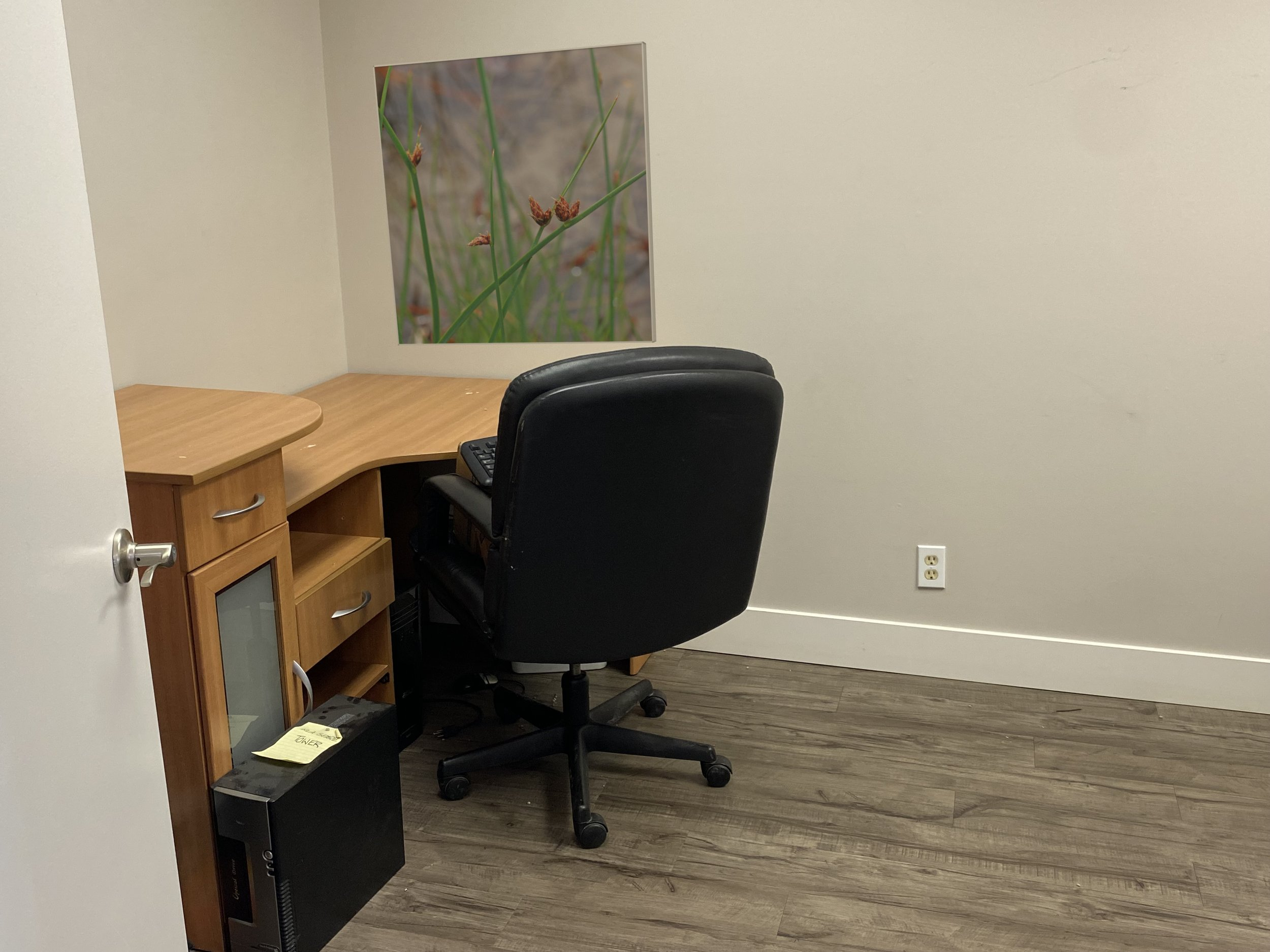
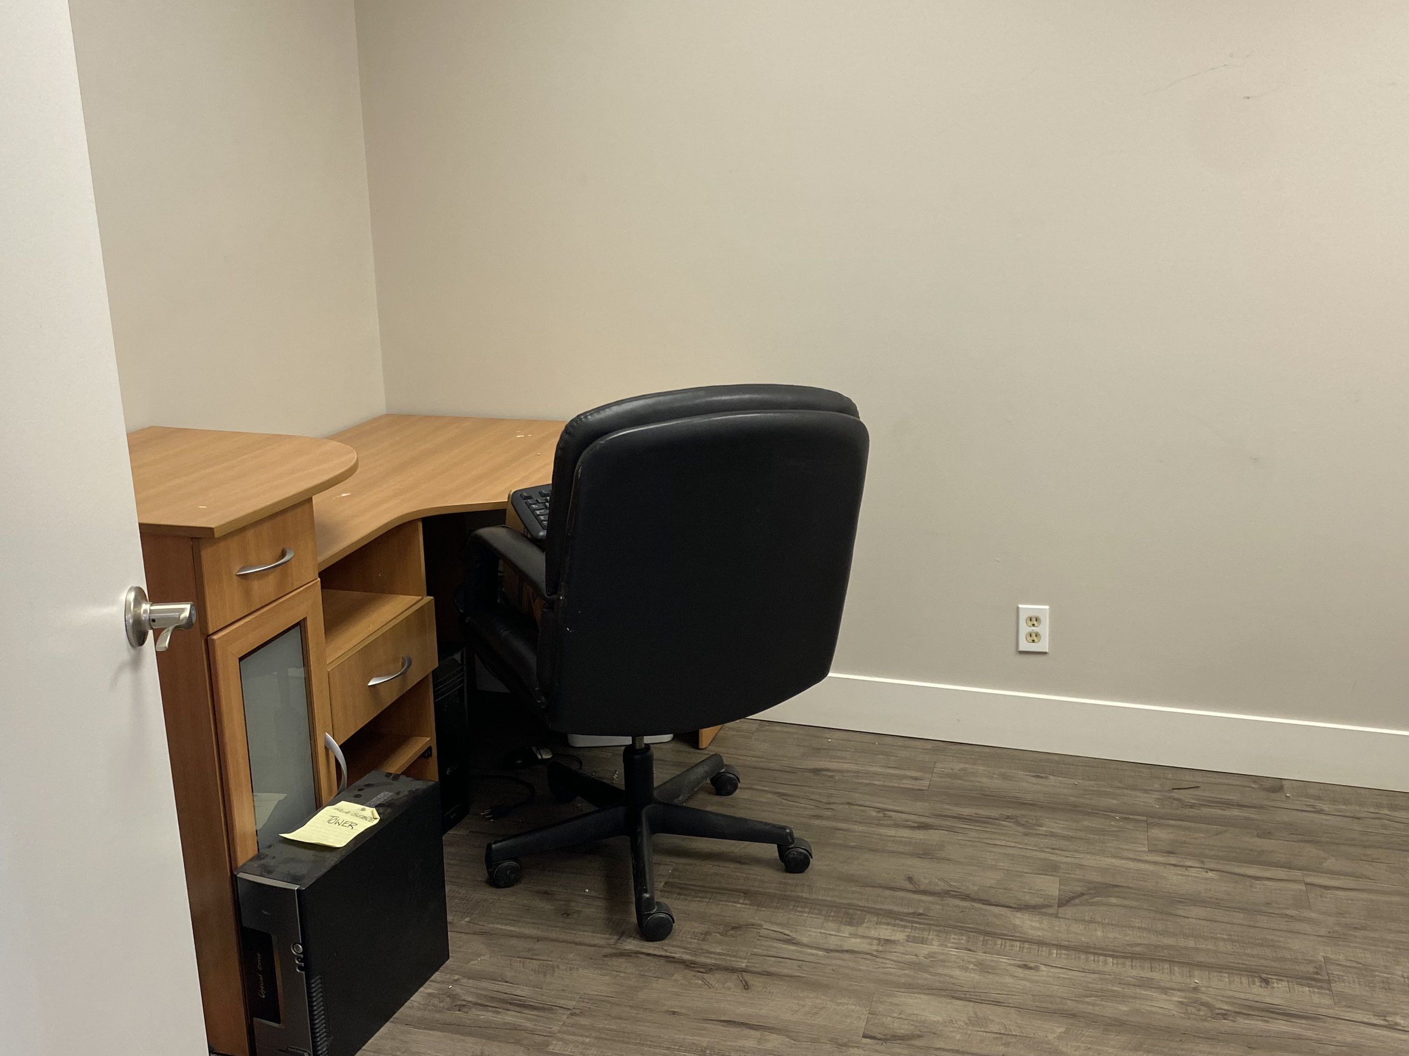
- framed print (514, 203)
